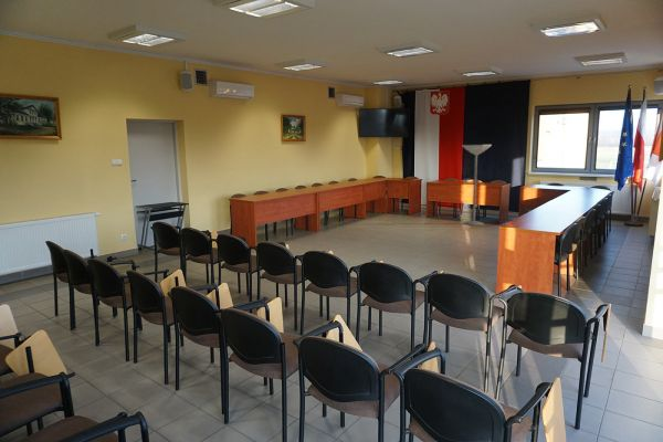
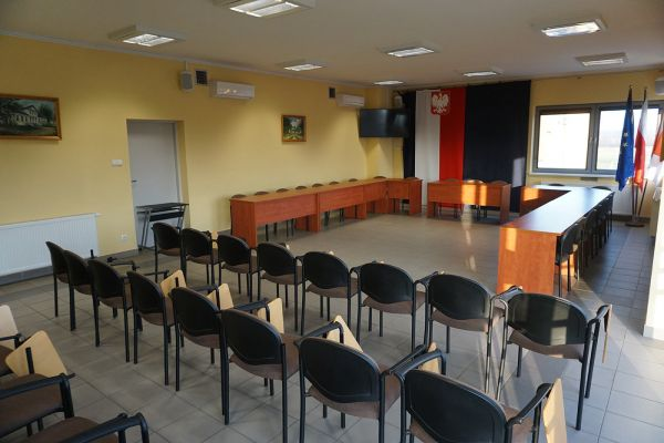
- floor lamp (474, 185)
